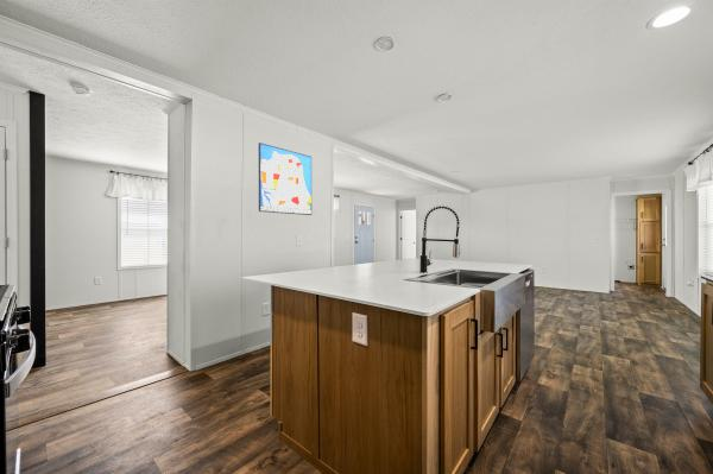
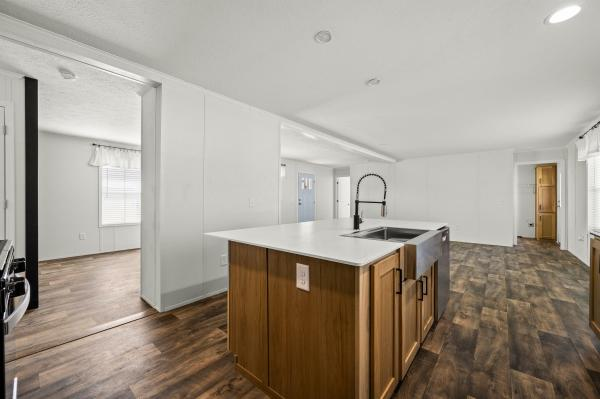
- wall art (286, 182)
